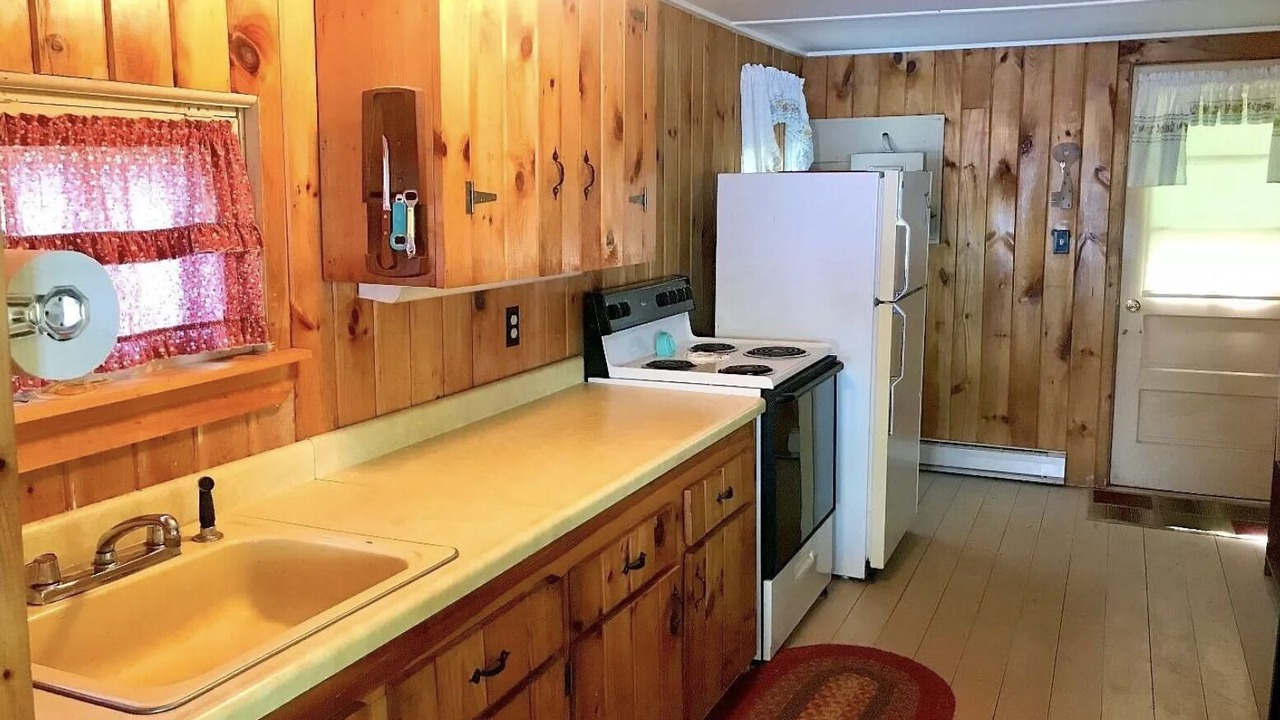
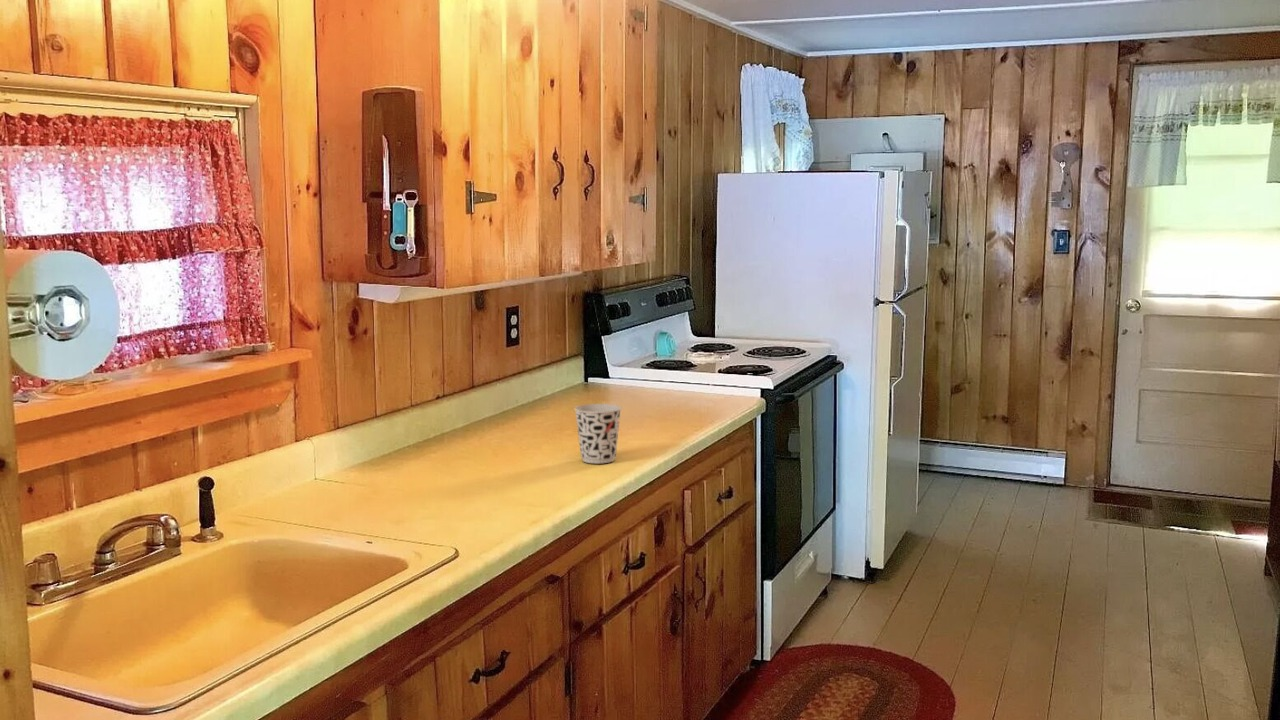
+ cup (598, 433)
